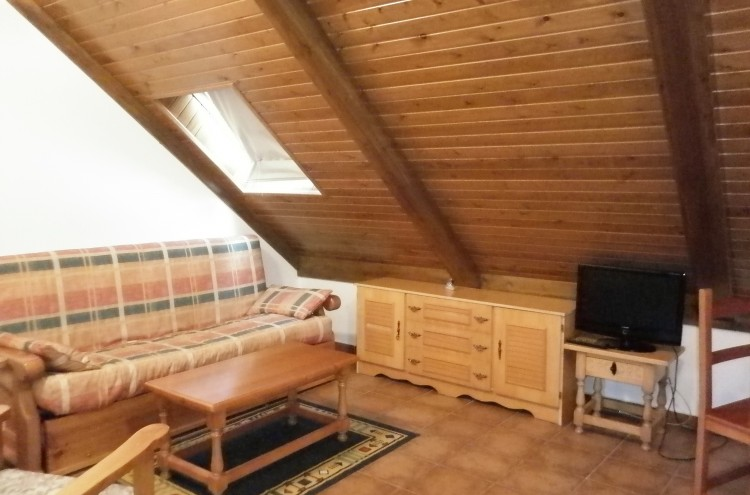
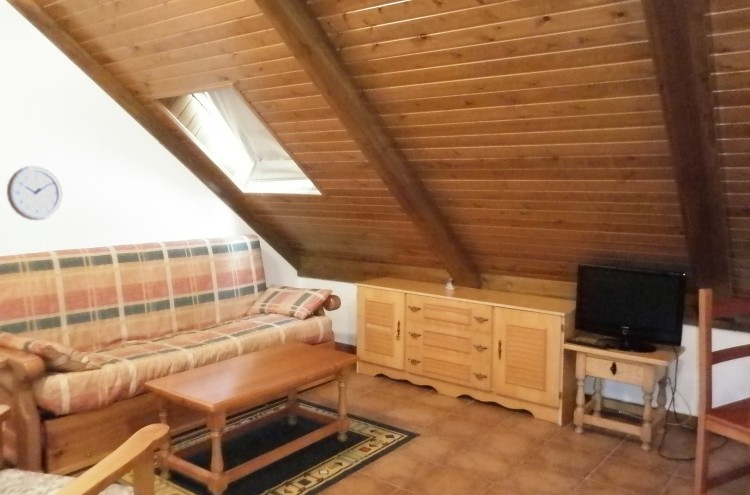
+ wall clock (36, 193)
